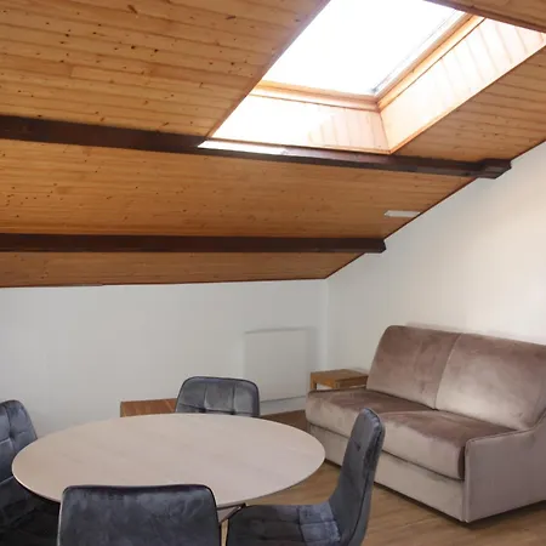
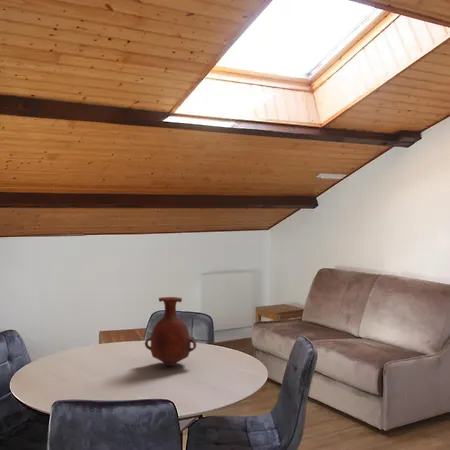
+ vase (170, 331)
